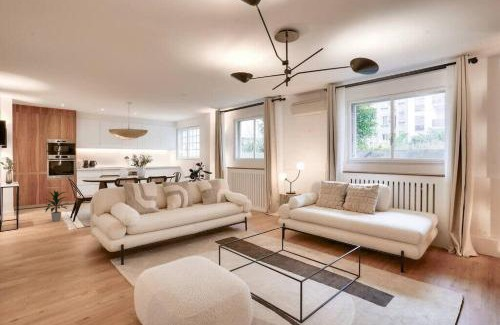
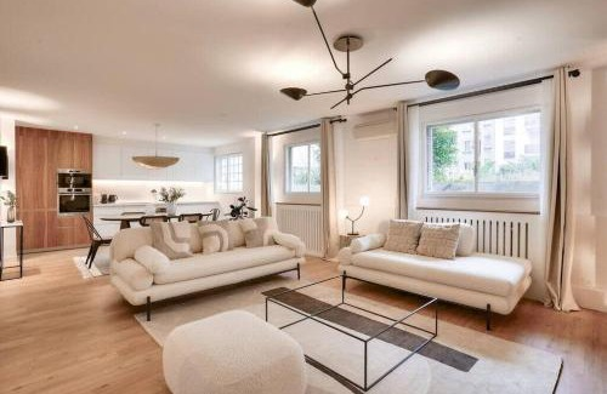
- indoor plant (56, 204)
